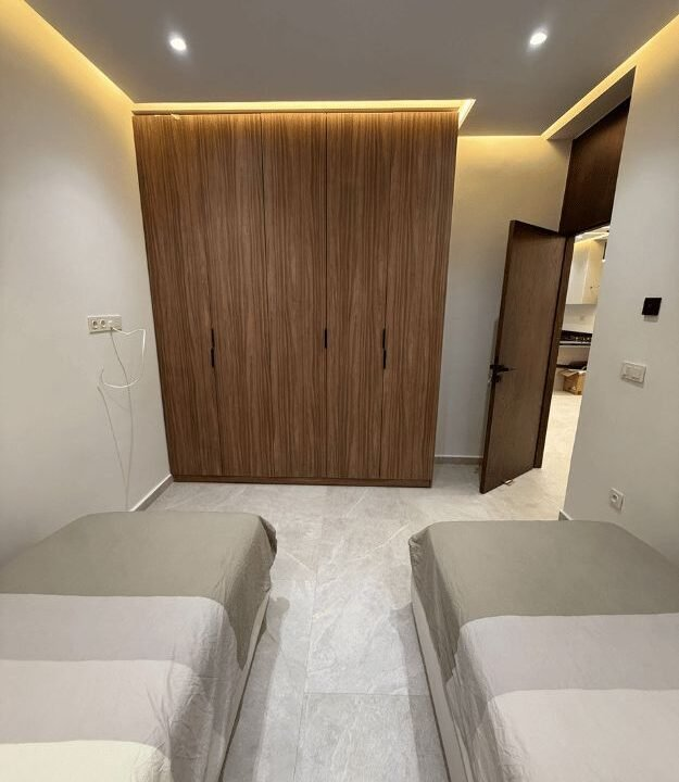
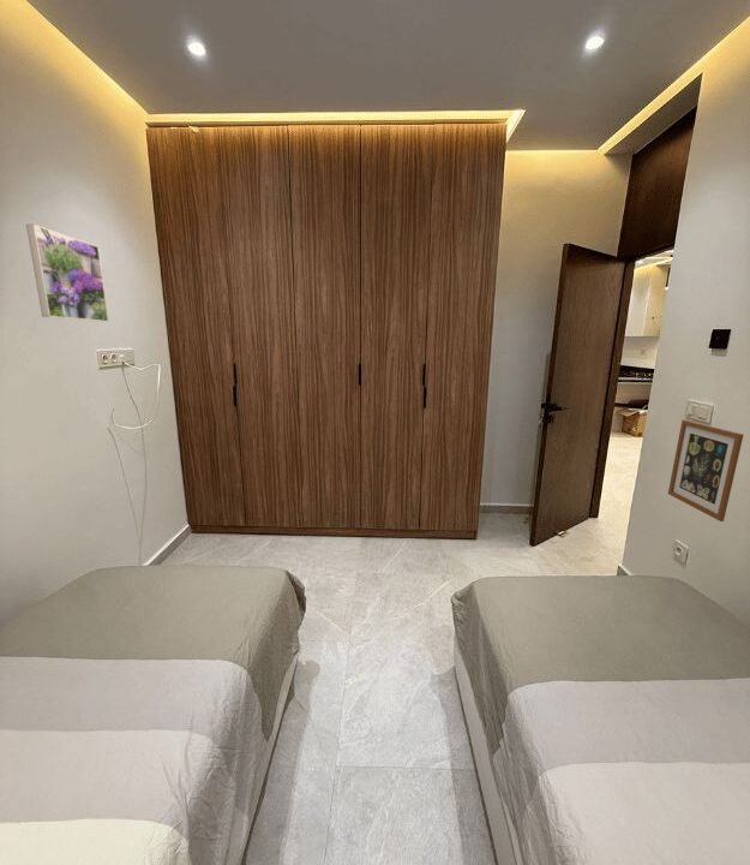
+ wall art (701, 467)
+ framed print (72, 279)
